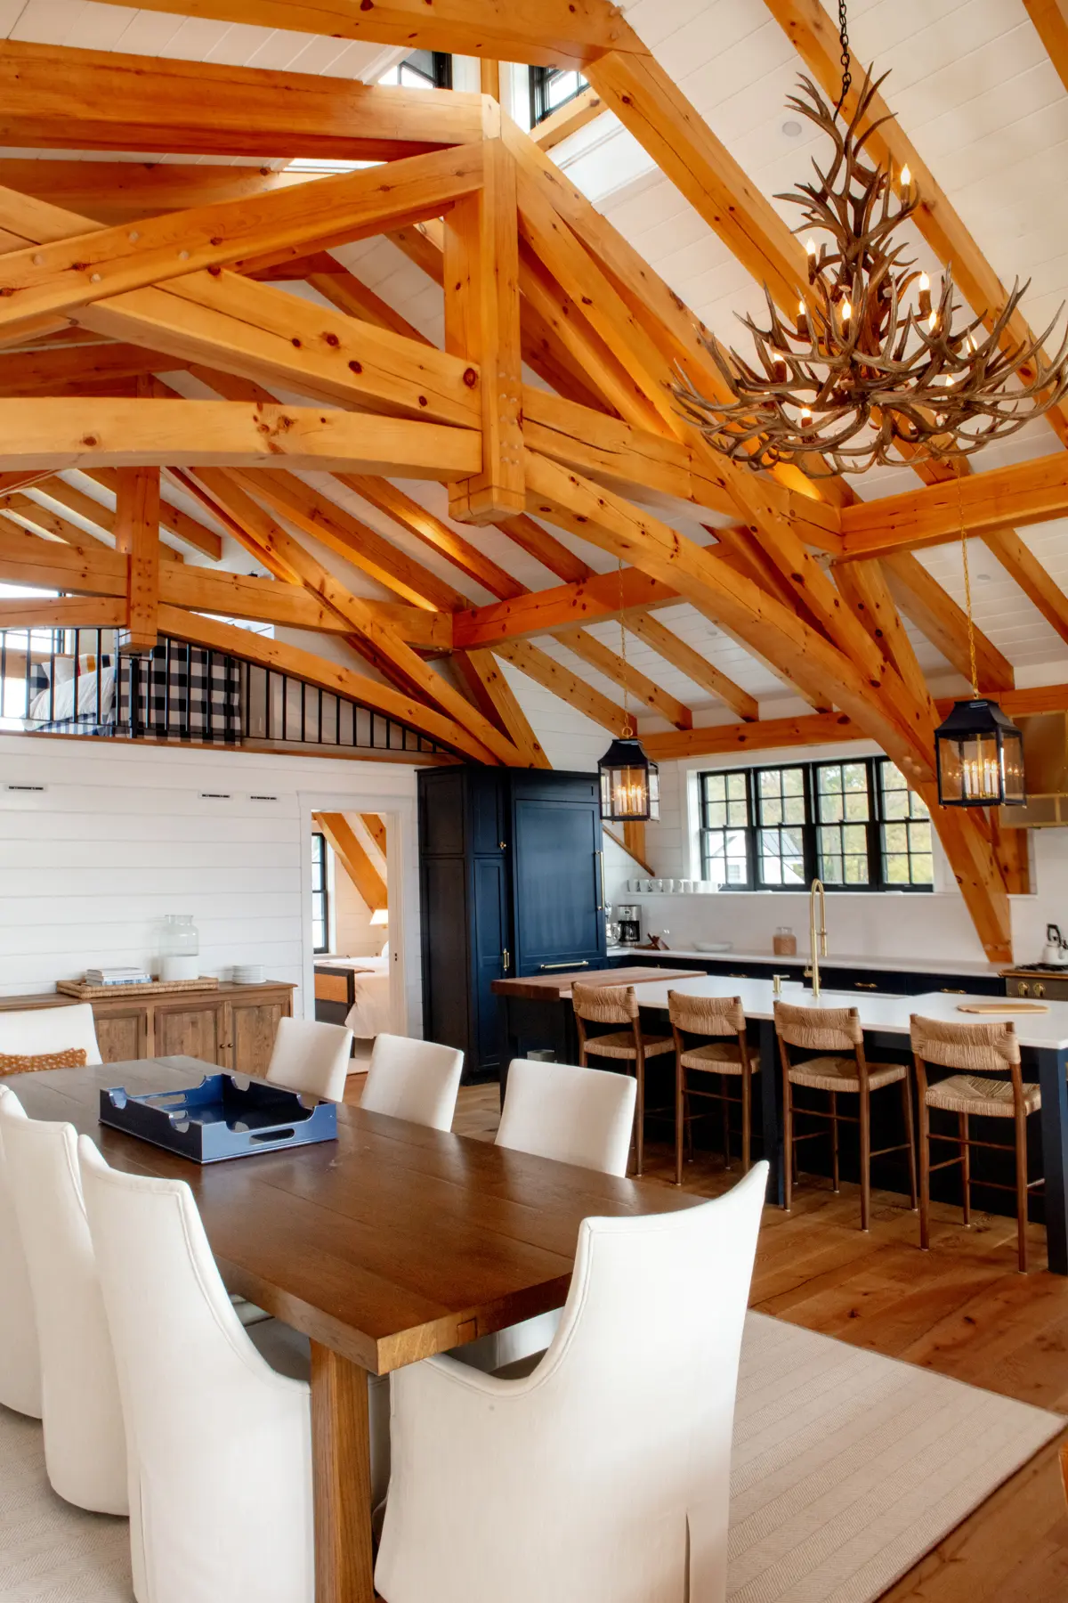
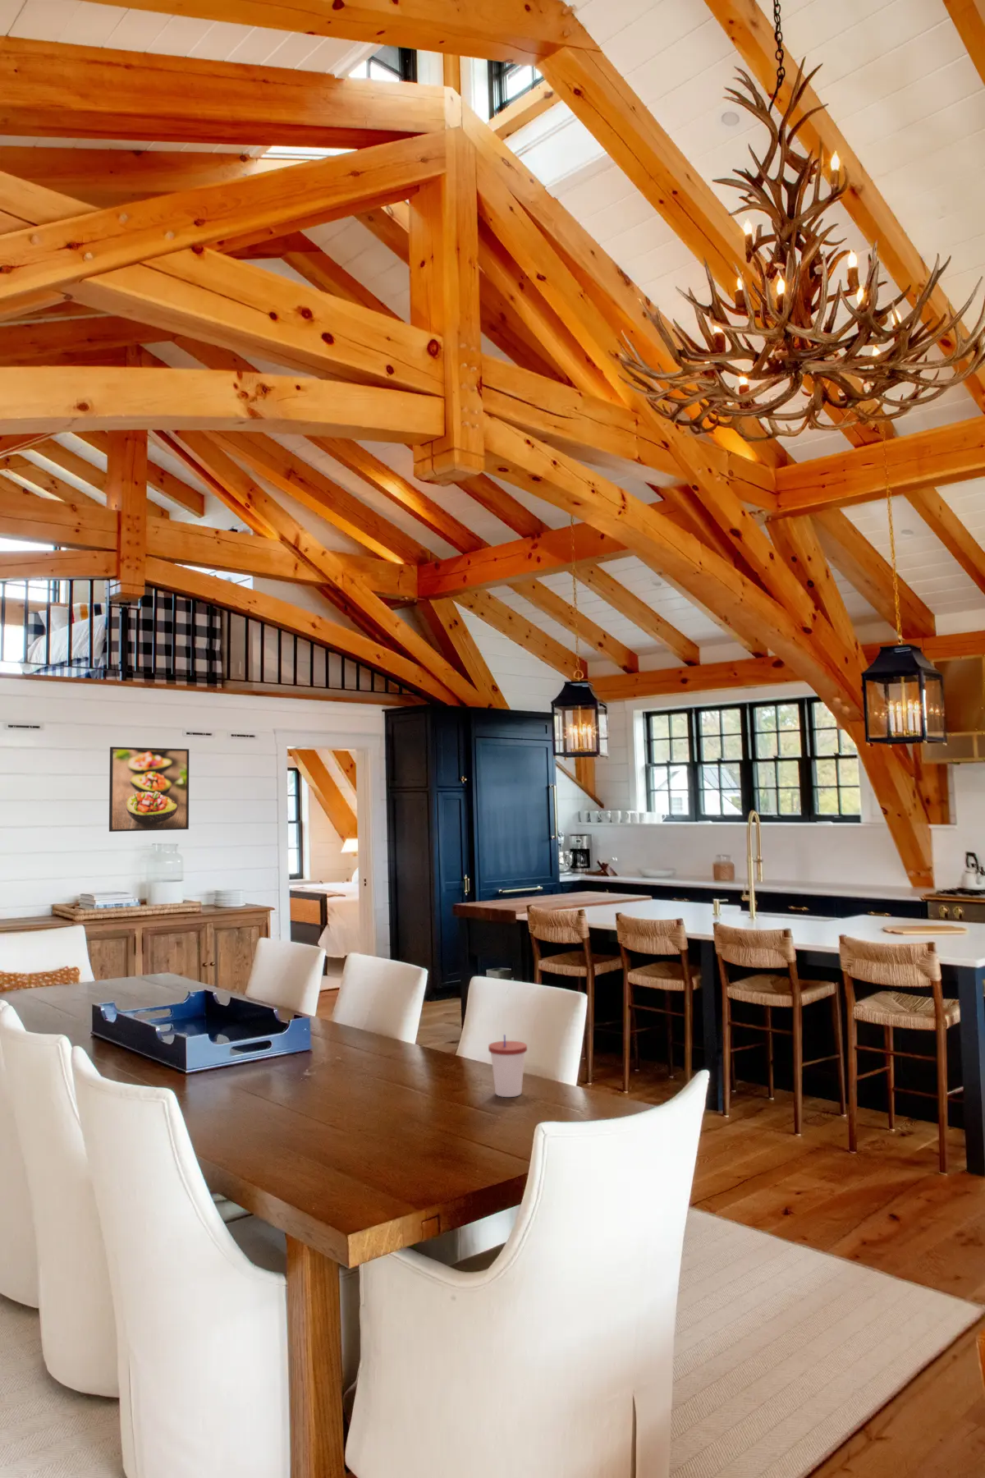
+ cup (507, 1062)
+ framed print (151, 790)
